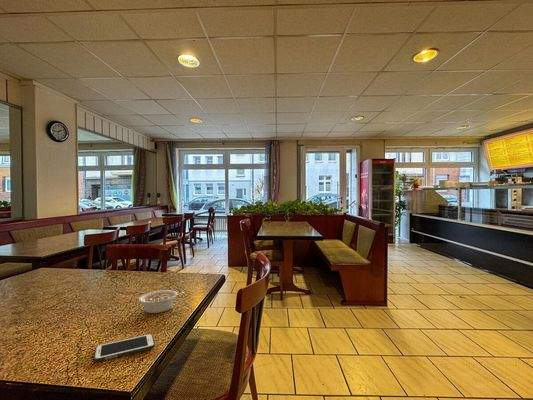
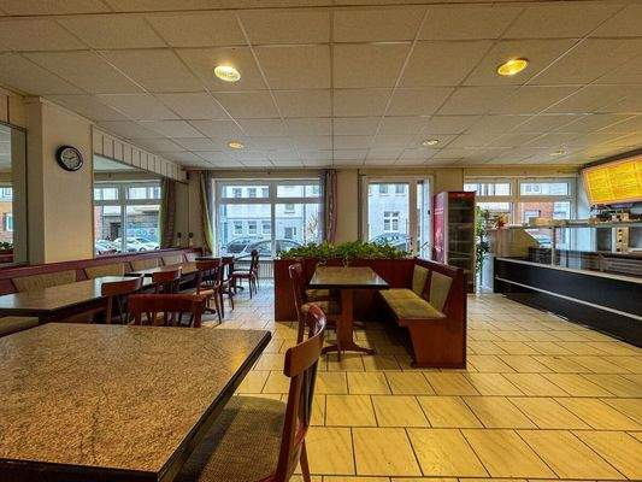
- legume (160, 300)
- cell phone (125, 346)
